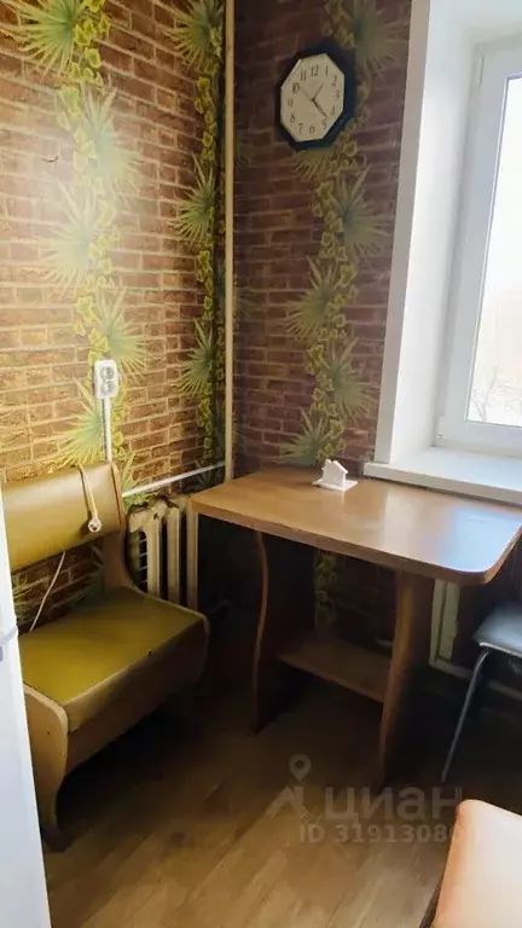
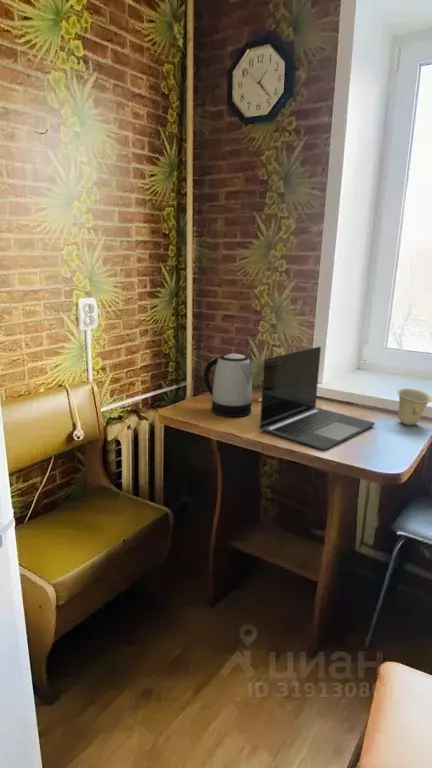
+ laptop (316, 393)
+ cup (412, 408)
+ kettle (227, 382)
